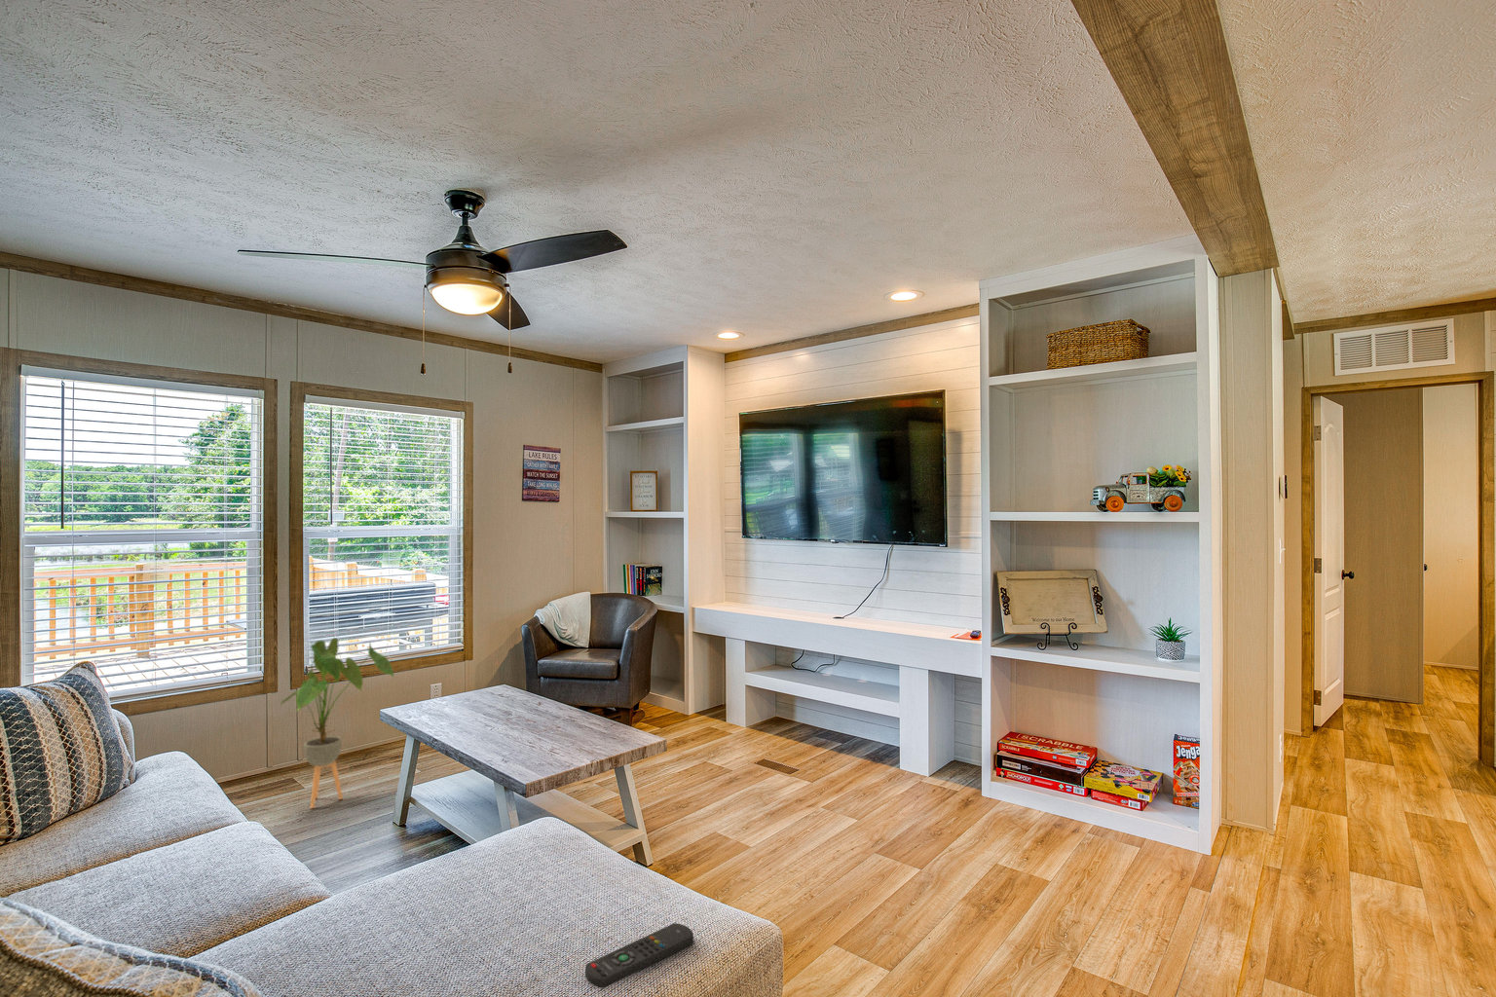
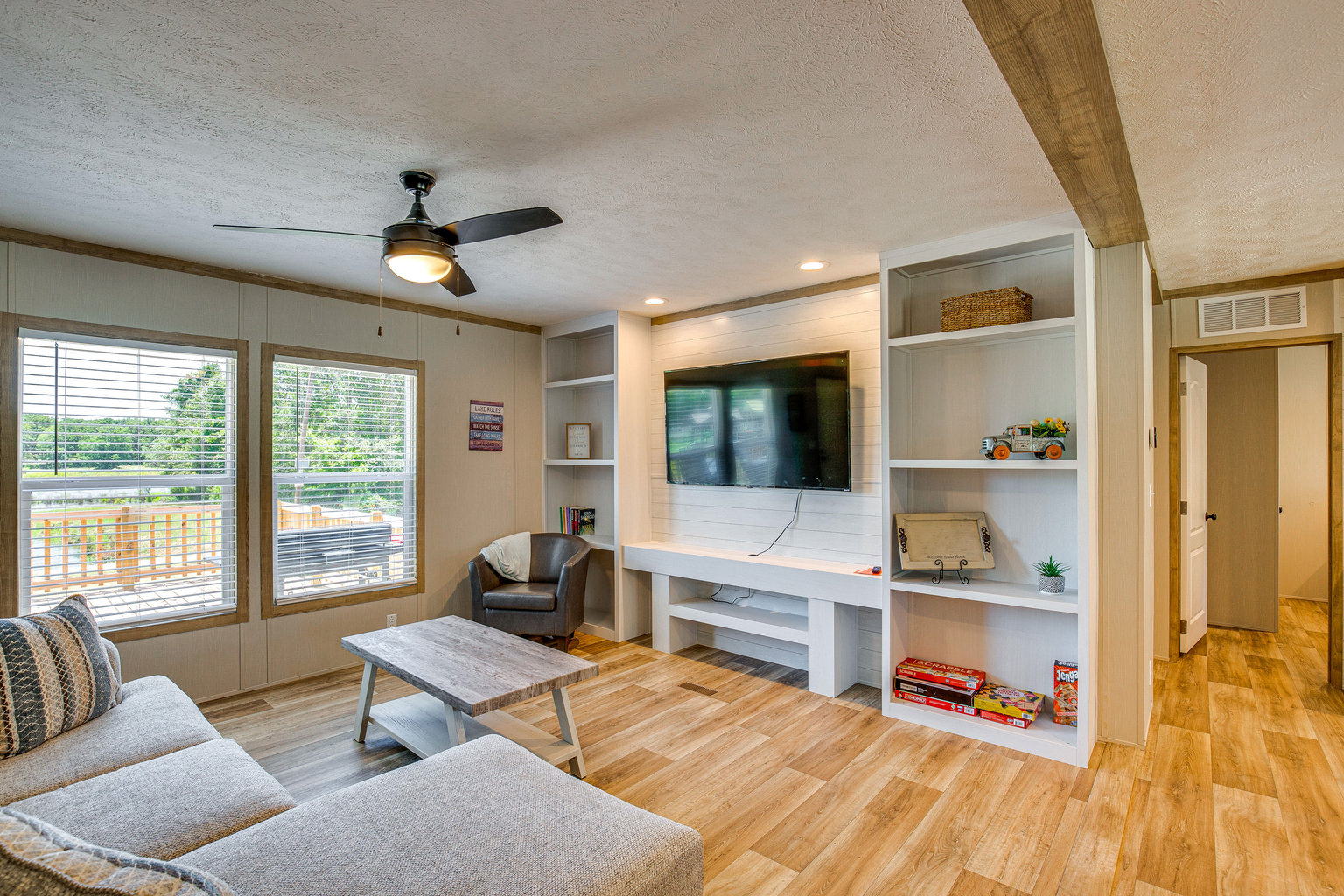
- remote control (641, 954)
- house plant (327, 719)
